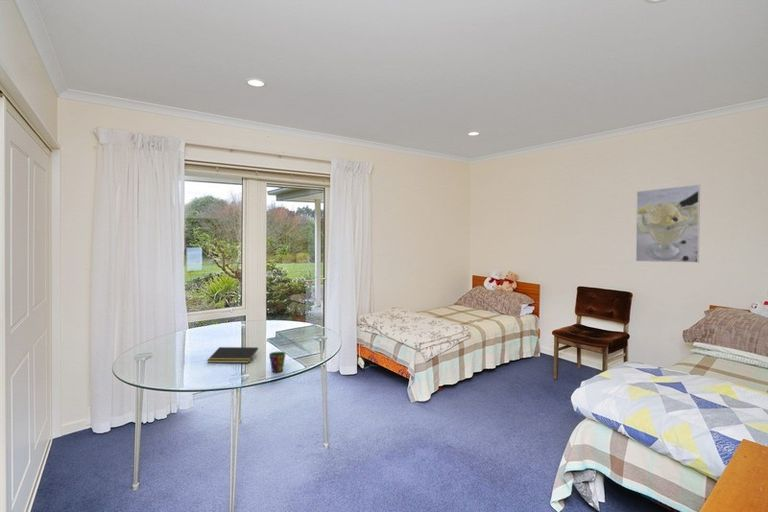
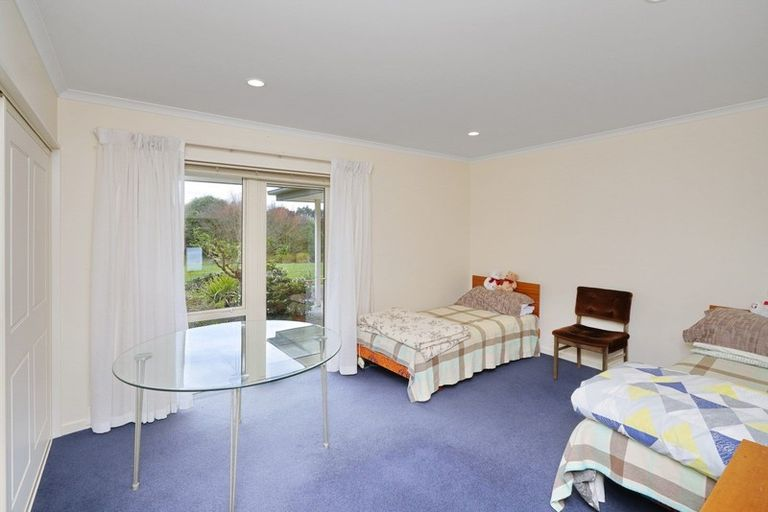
- cup (276, 362)
- notepad (233, 354)
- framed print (666, 225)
